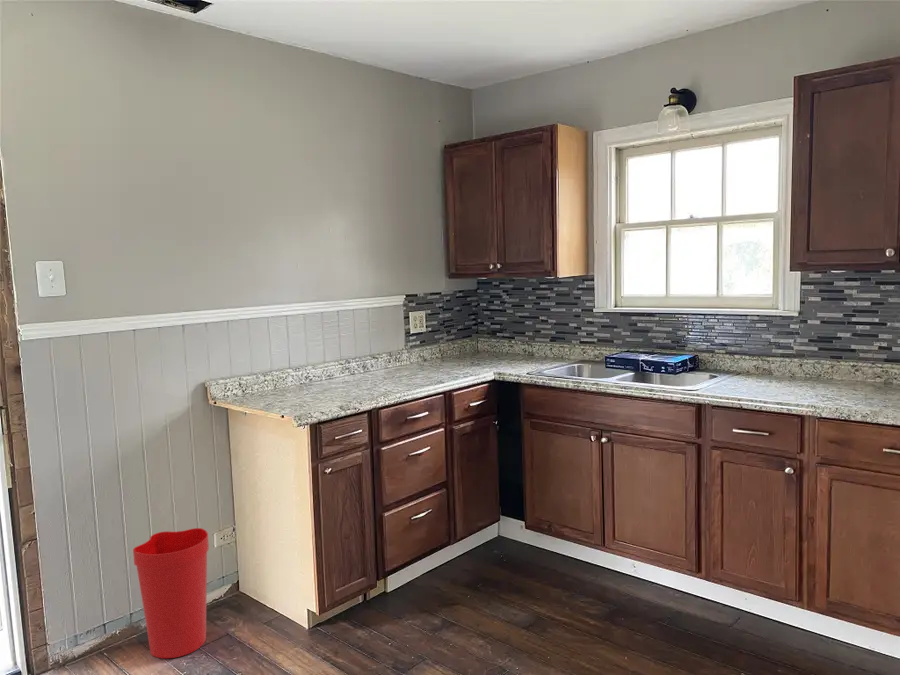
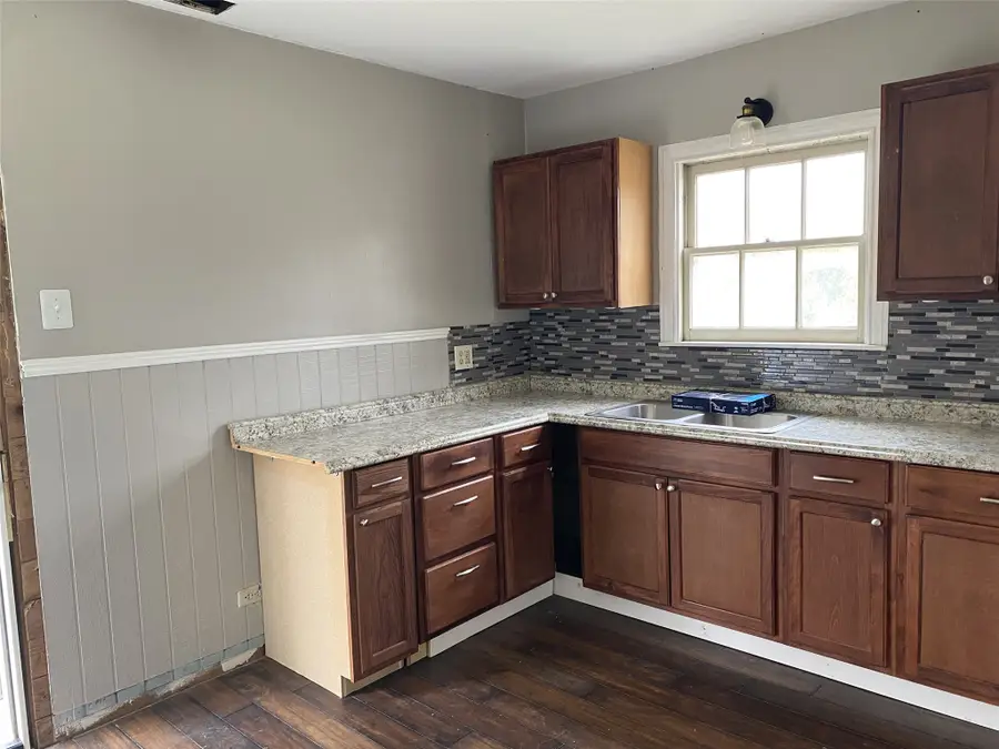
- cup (176, 593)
